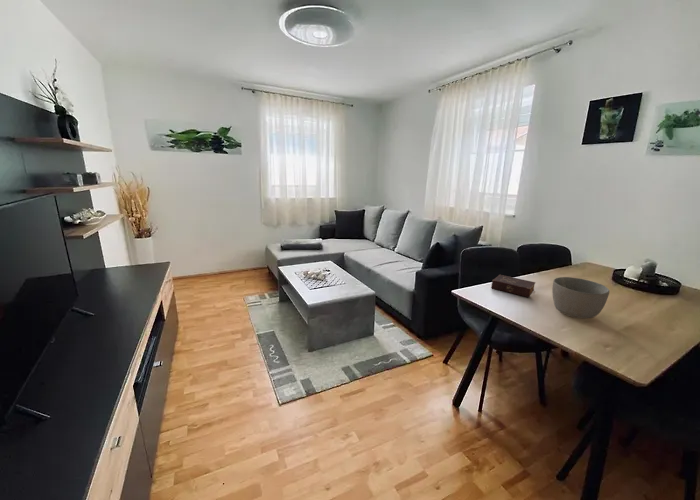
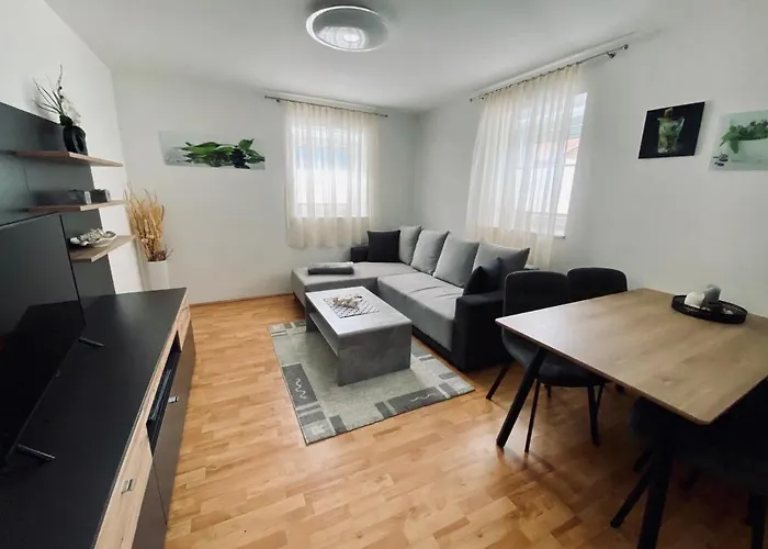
- book (513, 285)
- bowl (576, 299)
